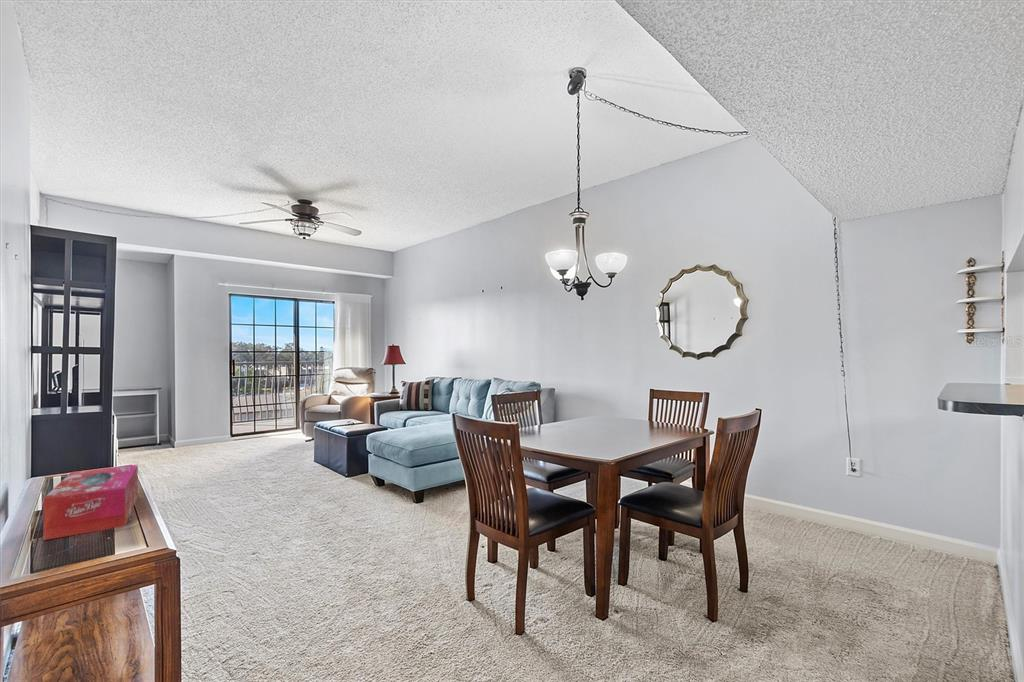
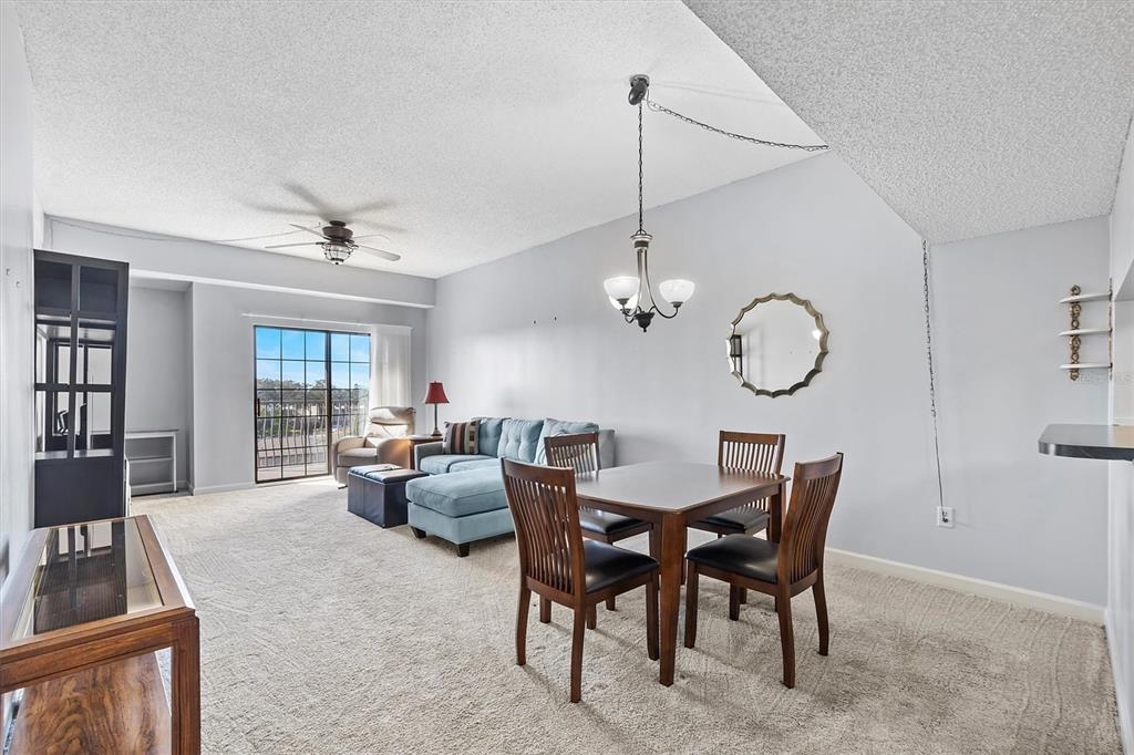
- tissue box (96, 497)
